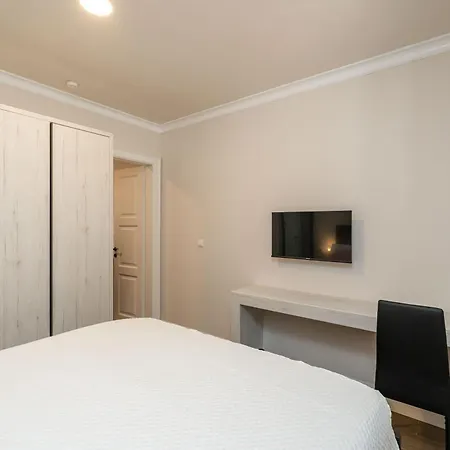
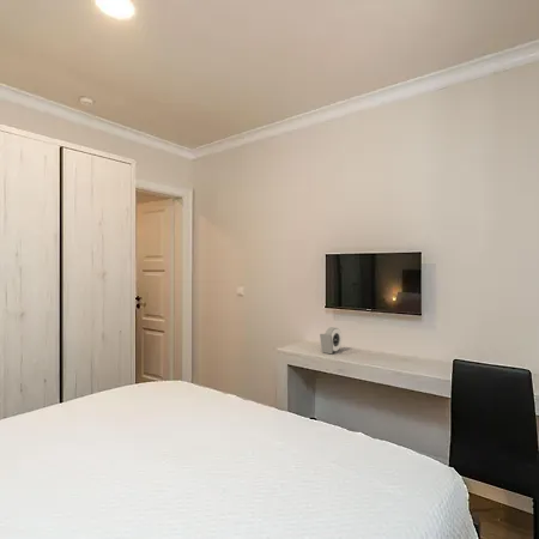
+ alarm clock (332, 339)
